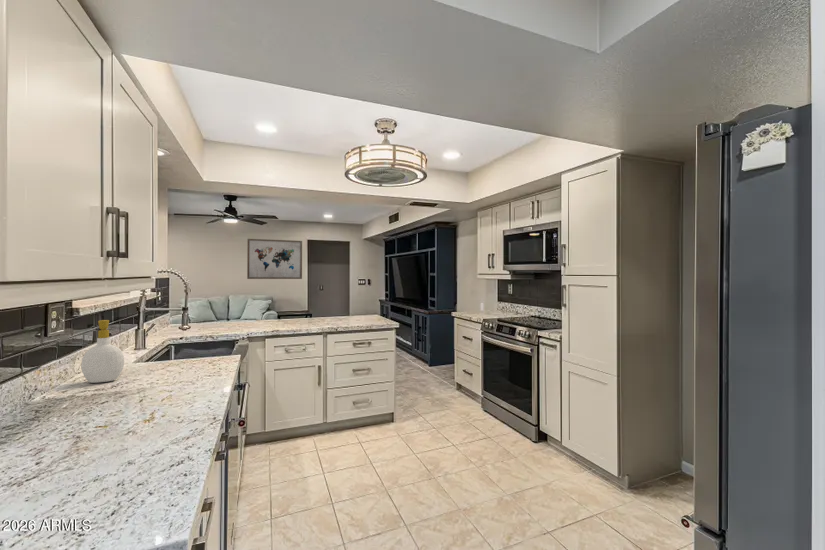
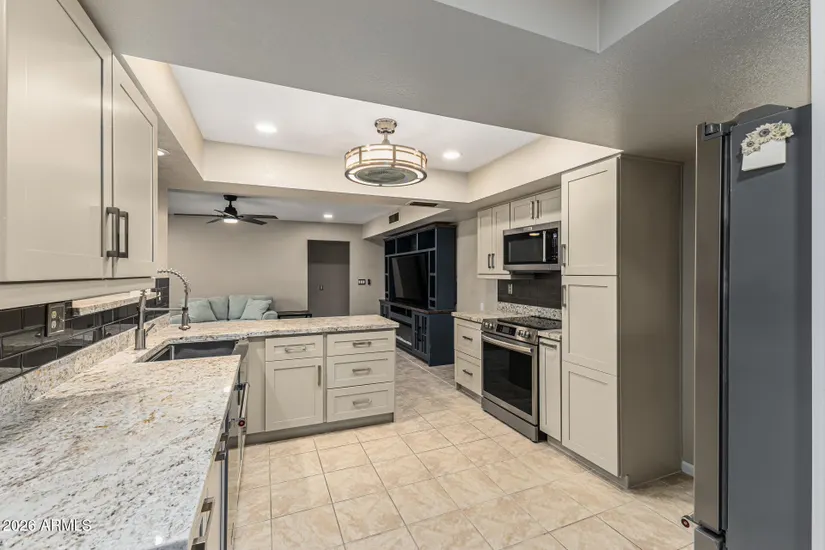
- soap bottle (103, 350)
- wall art (275, 259)
